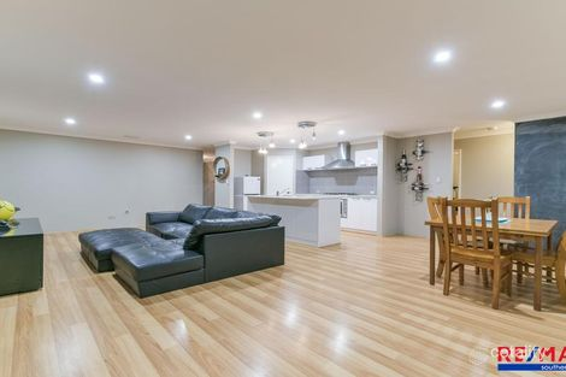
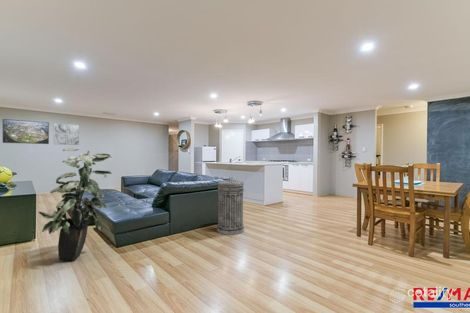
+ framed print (26, 132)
+ wall art (67, 133)
+ trash can (230, 203)
+ indoor plant (77, 202)
